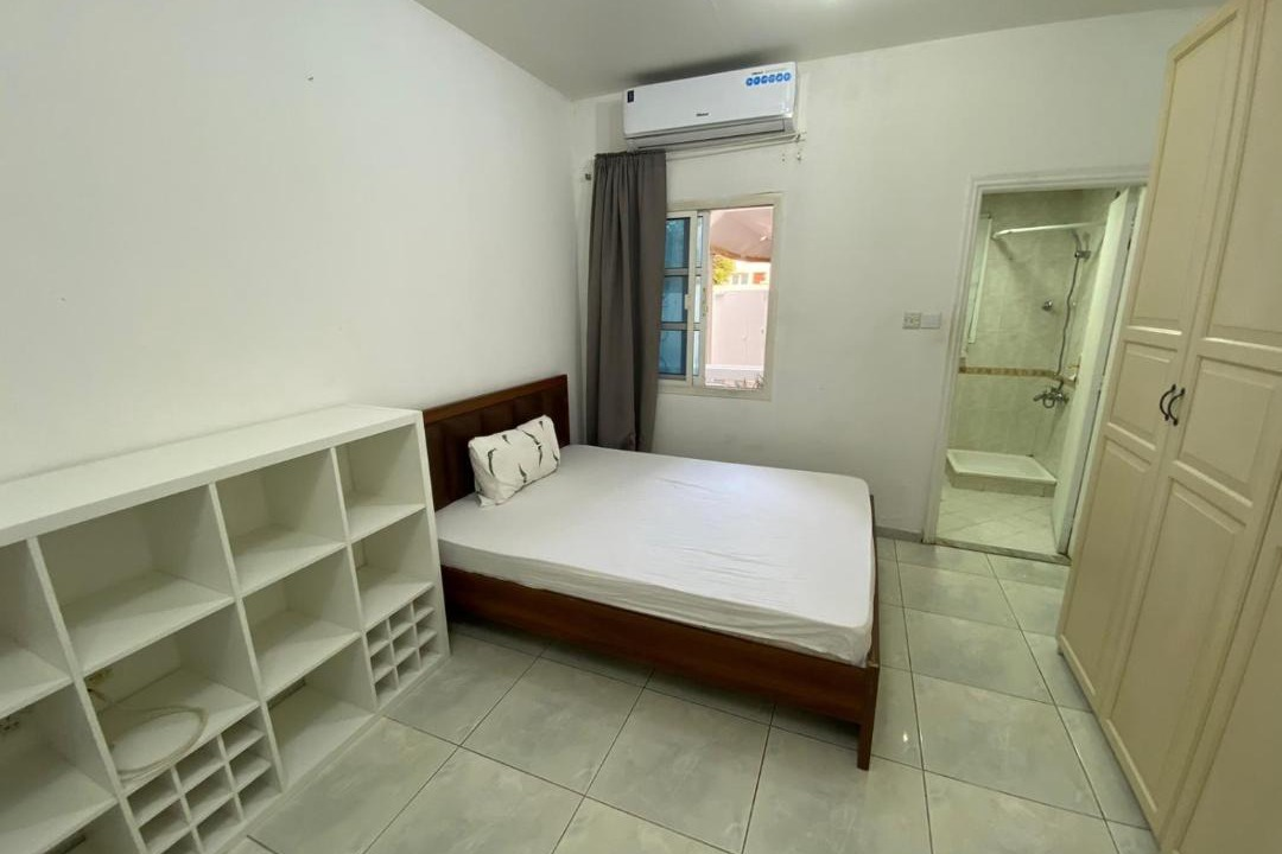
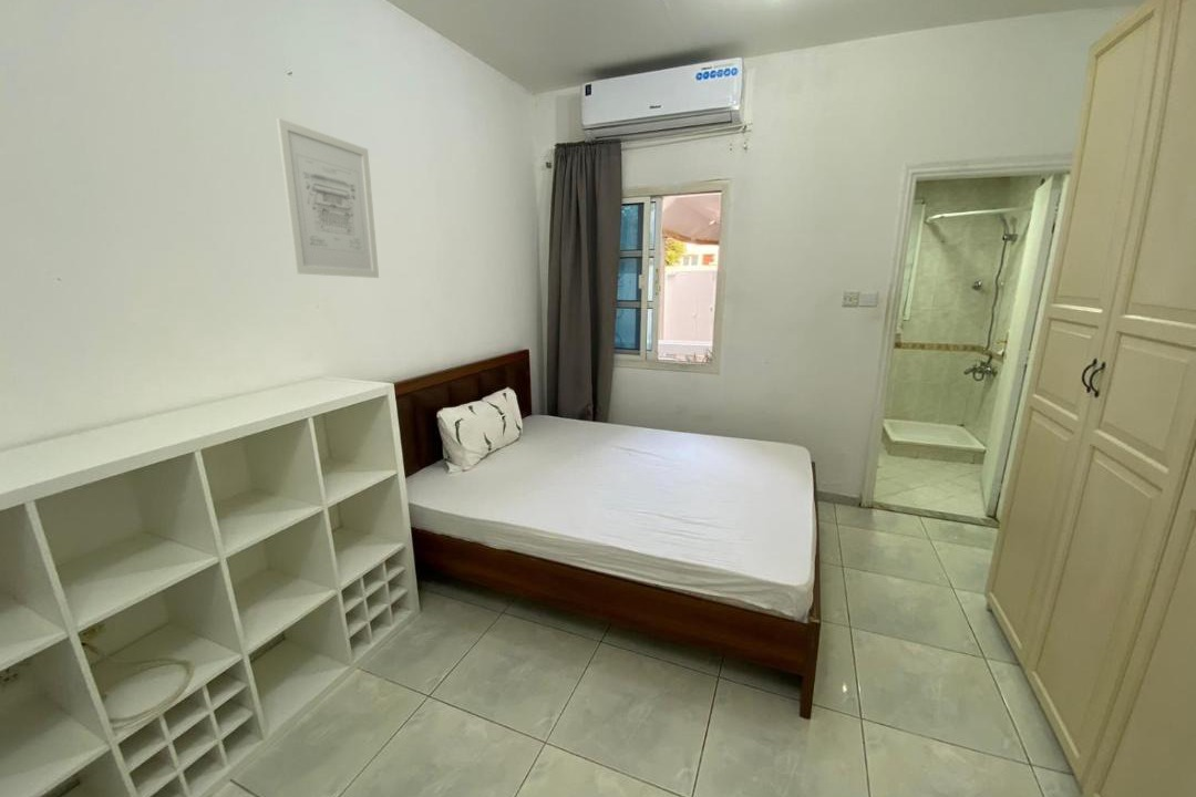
+ wall art (333, 207)
